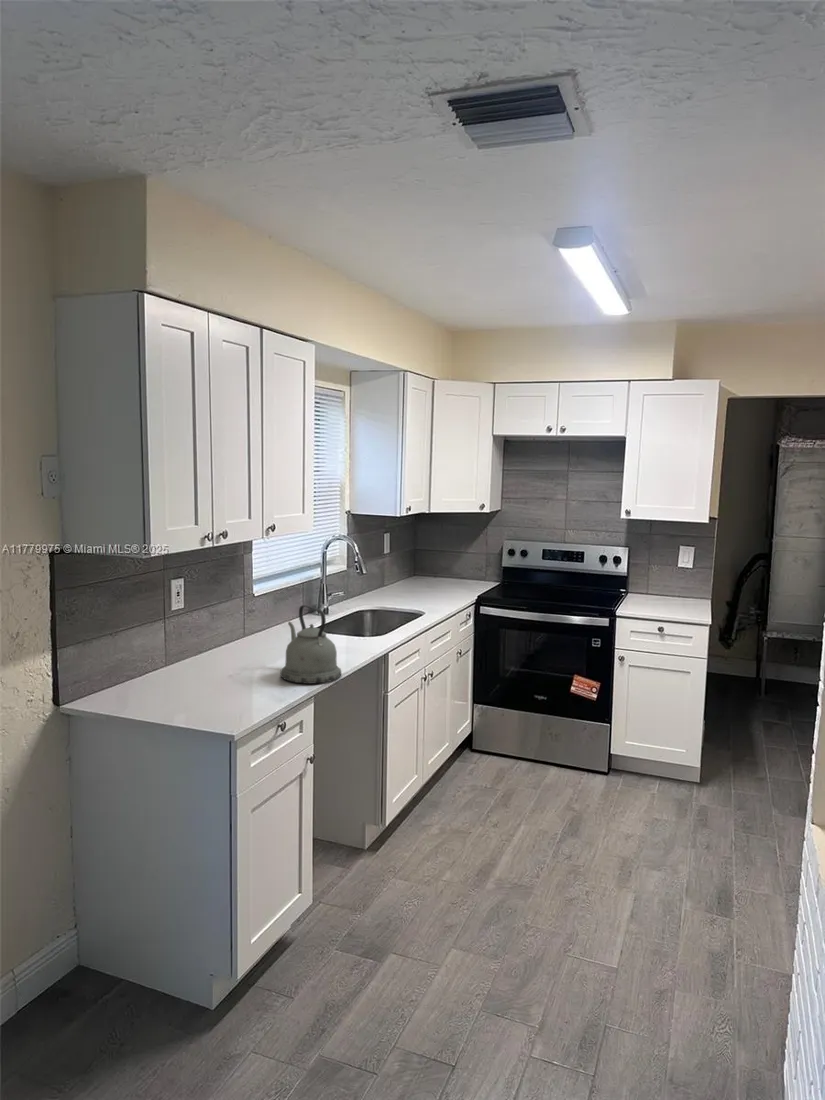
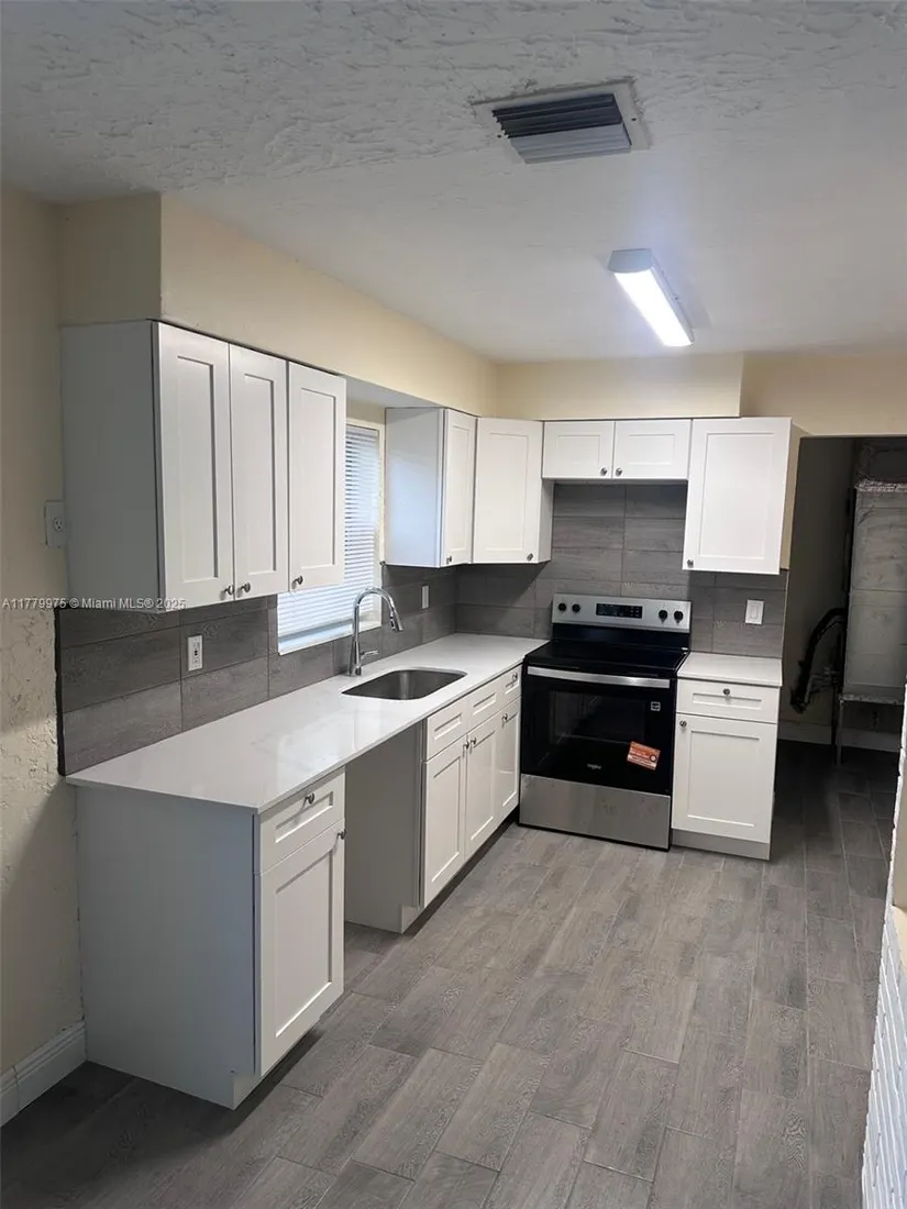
- kettle (308, 640)
